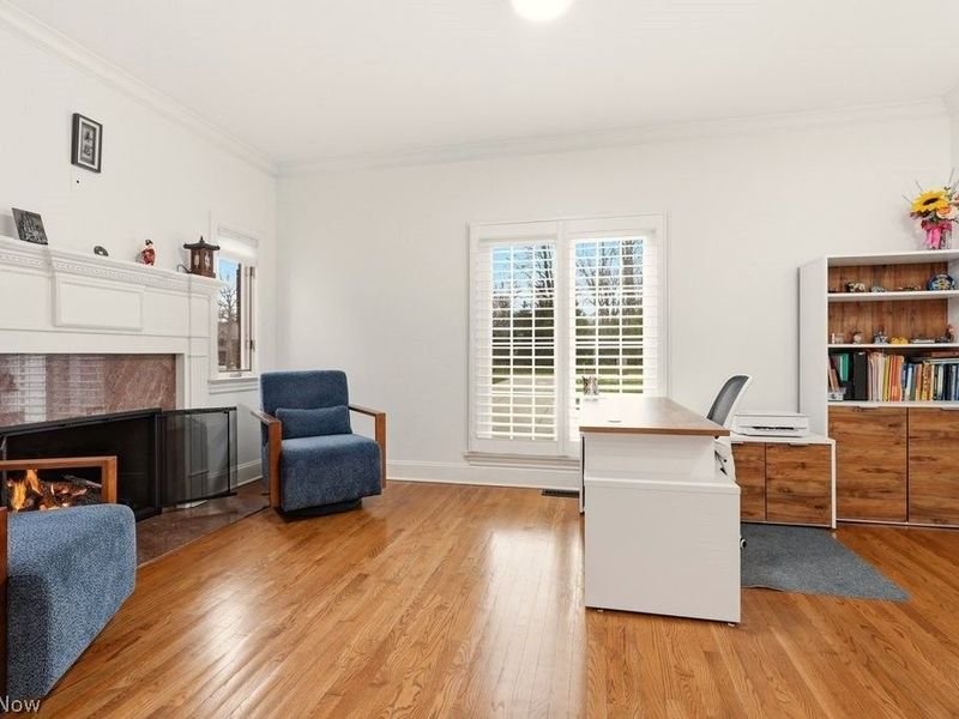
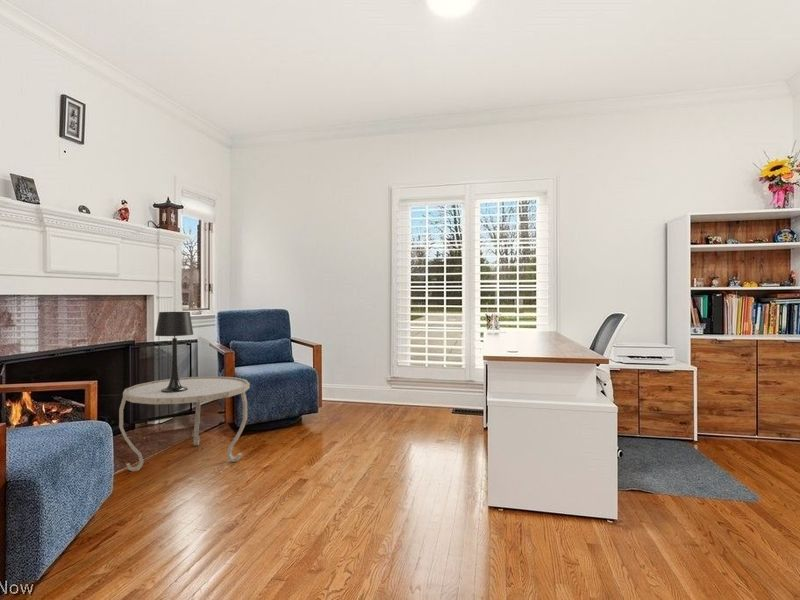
+ table lamp (174, 349)
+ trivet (194, 425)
